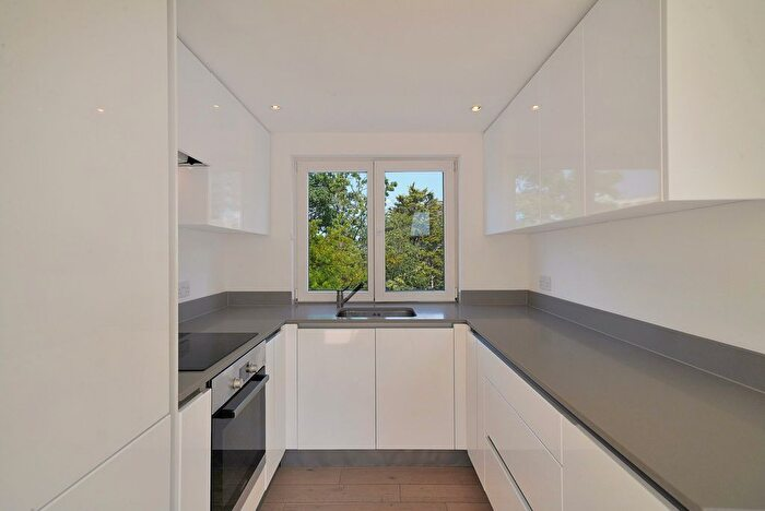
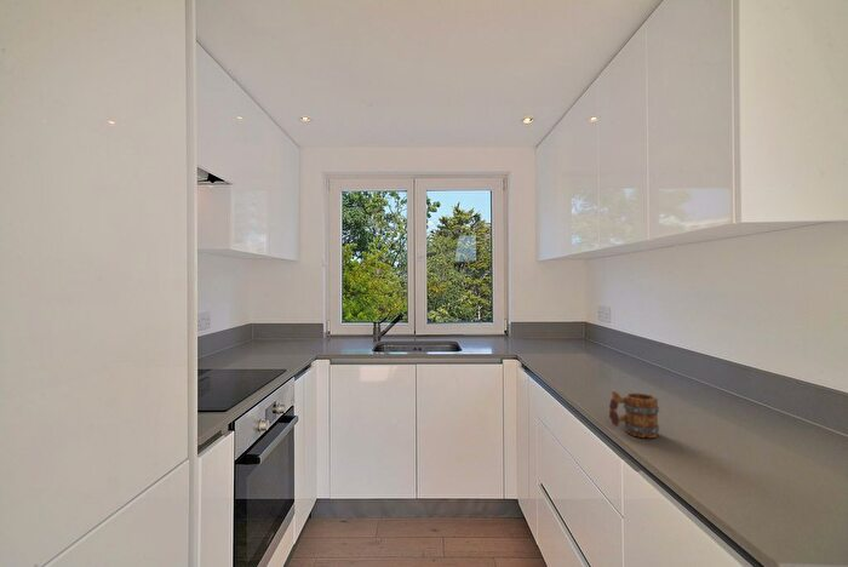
+ mug (634, 412)
